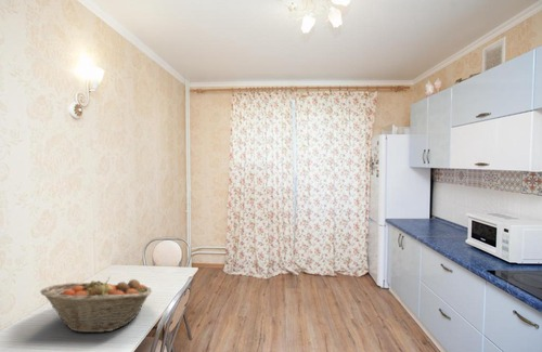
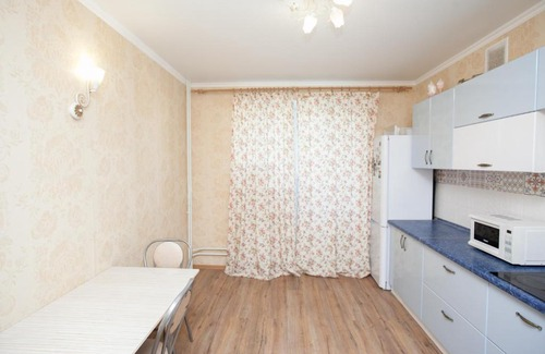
- fruit basket (100, 298)
